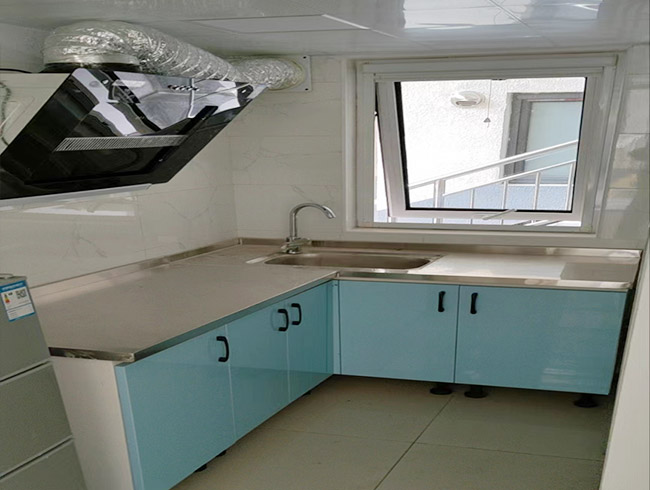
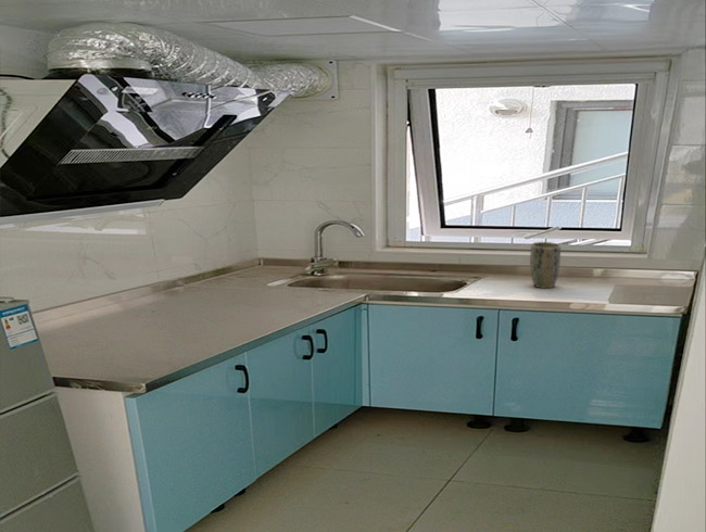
+ plant pot (544, 265)
